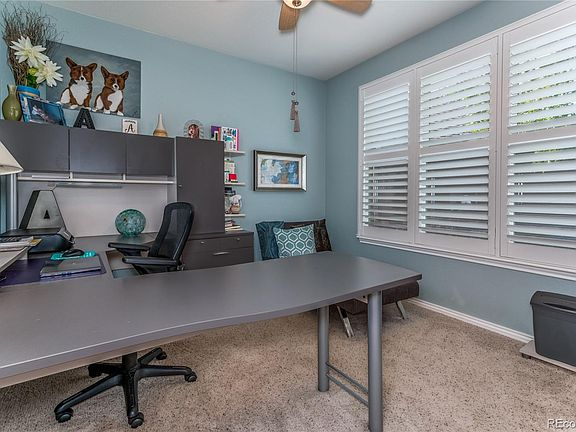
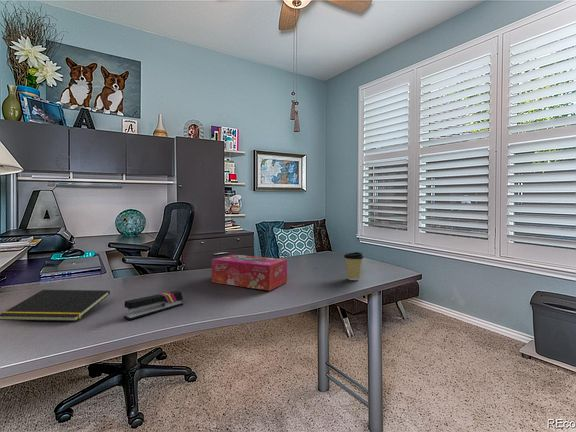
+ coffee cup (353, 265)
+ tissue box (249, 270)
+ stapler (155, 302)
+ notepad (58, 304)
